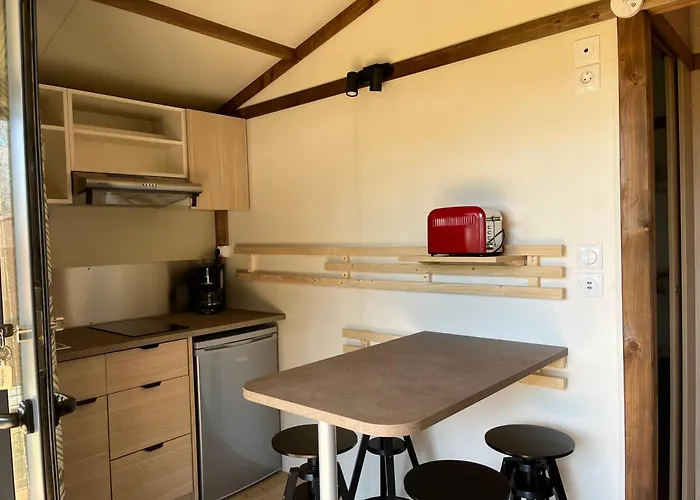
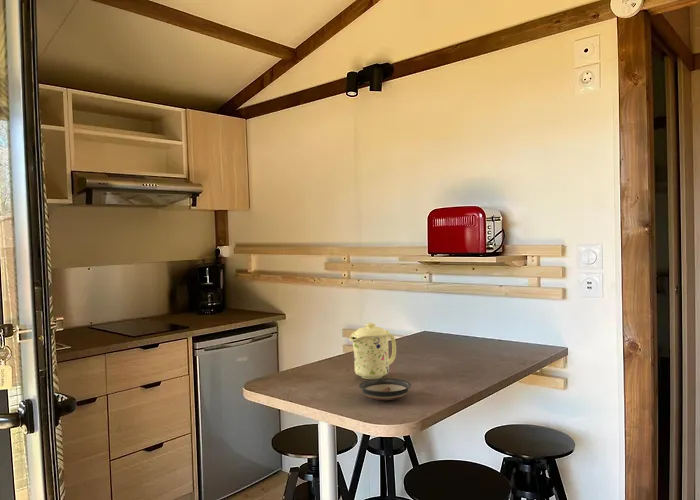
+ saucer (385, 390)
+ mug (373, 349)
